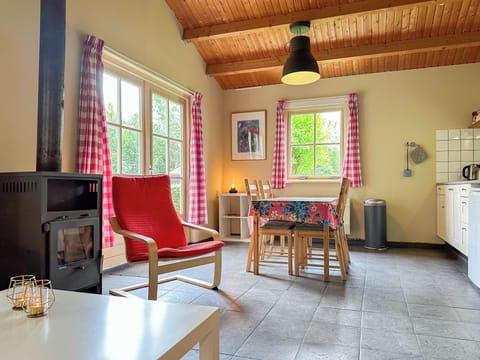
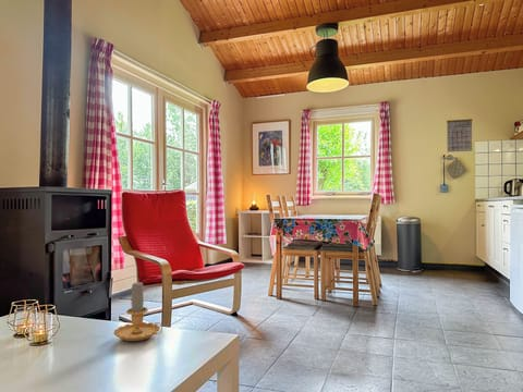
+ candle (141, 308)
+ calendar (459, 132)
